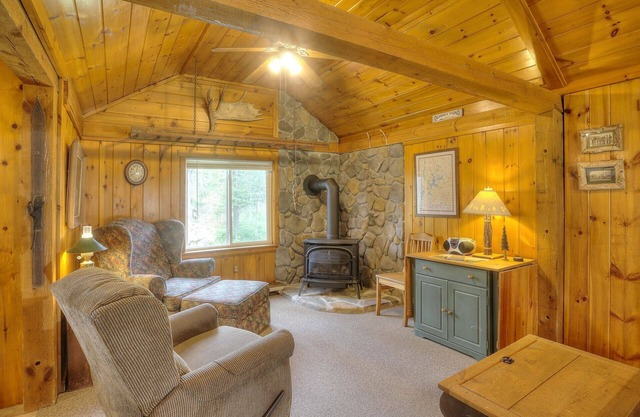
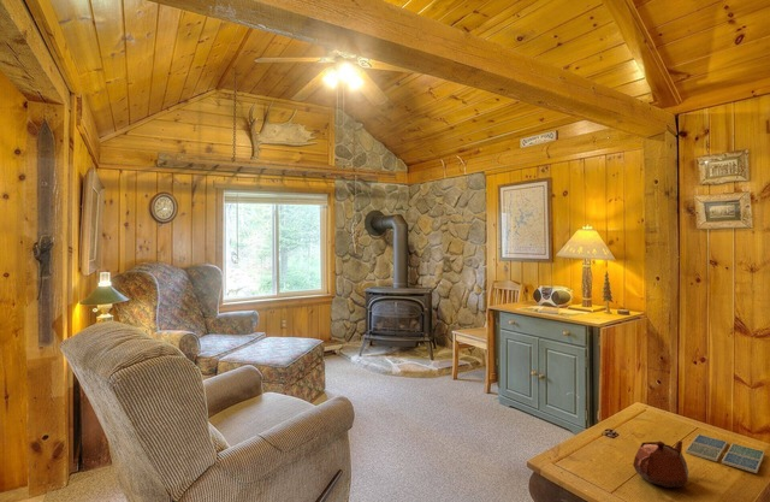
+ drink coaster (725, 453)
+ teapot (662, 459)
